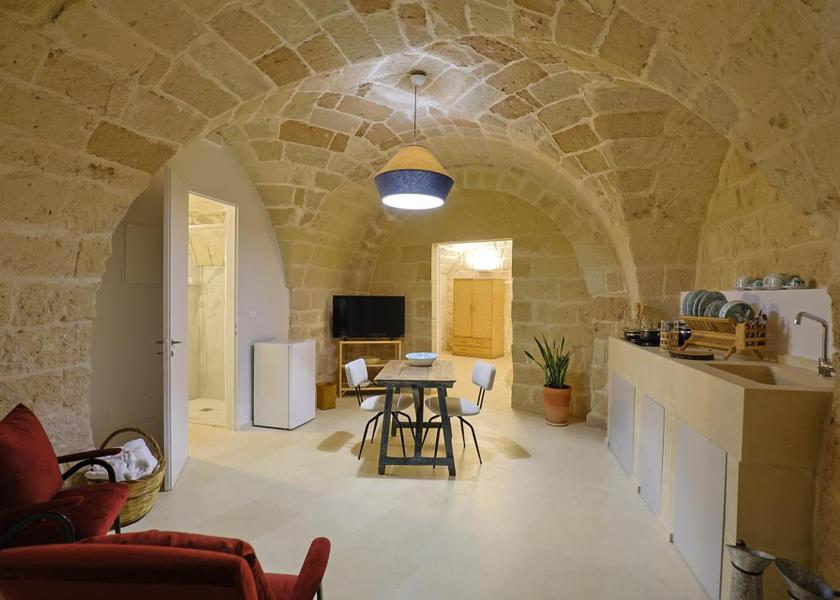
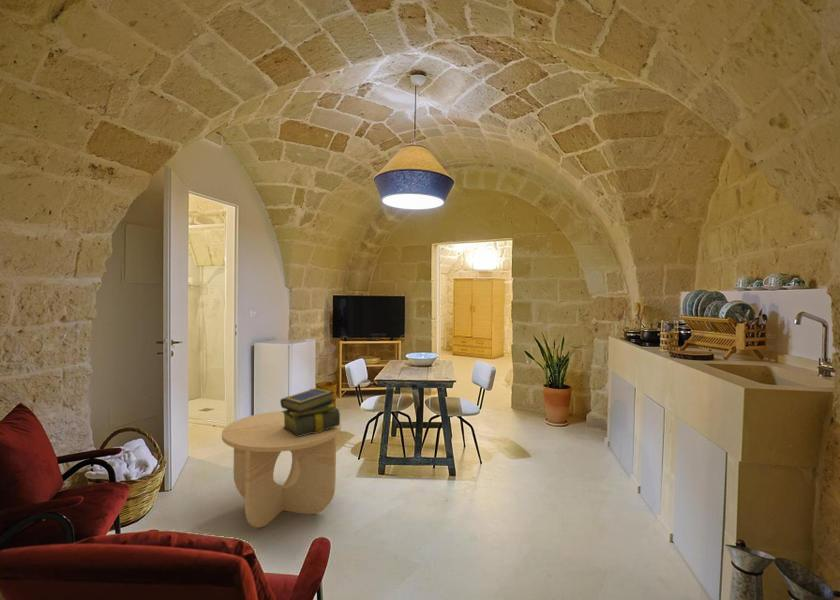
+ stack of books (310, 410)
+ side table (290, 470)
